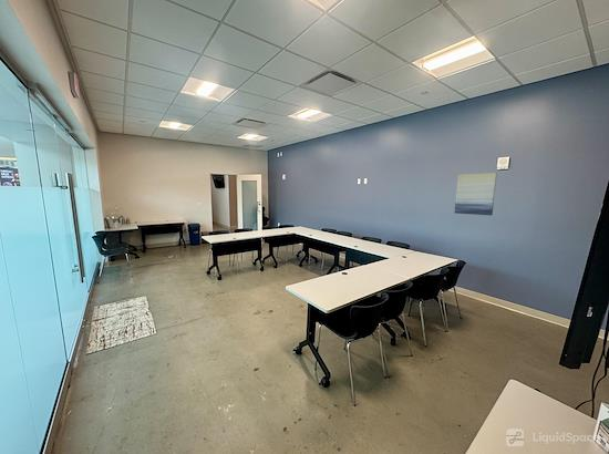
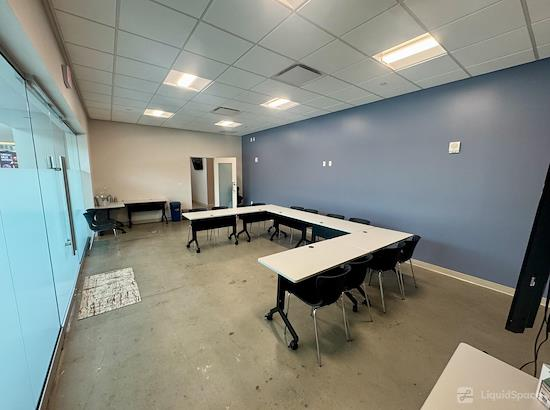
- wall art (474, 194)
